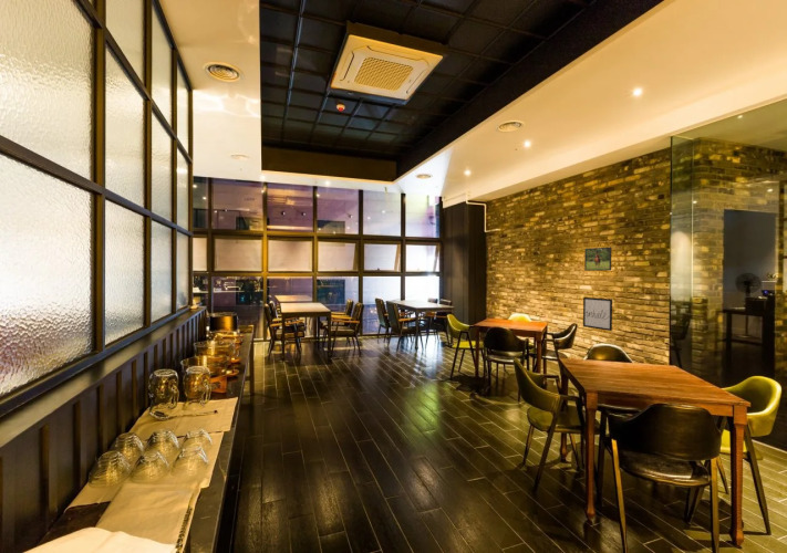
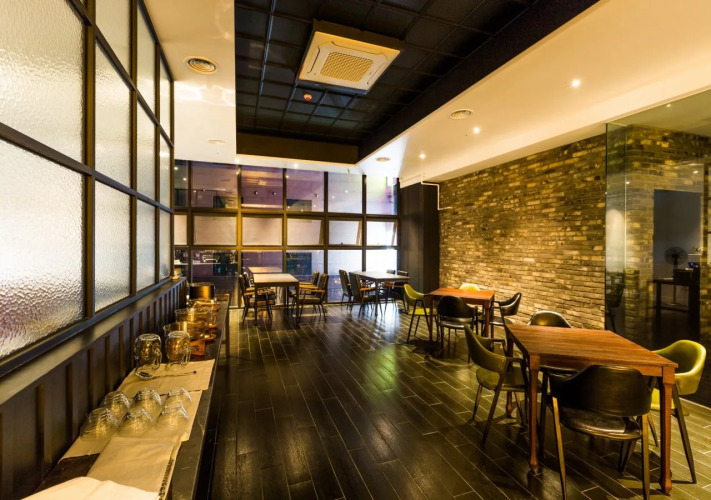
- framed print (598, 259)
- wall art (597, 313)
